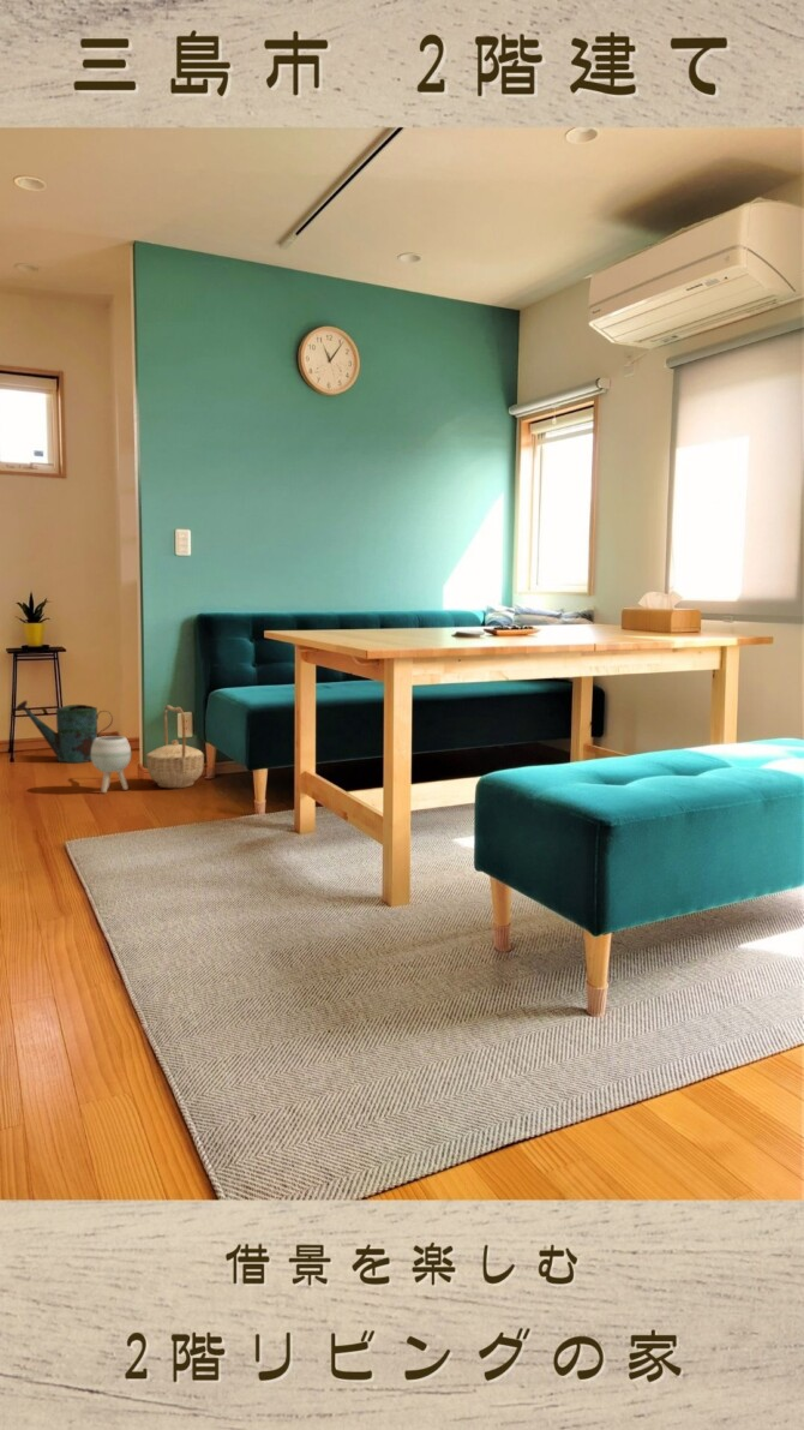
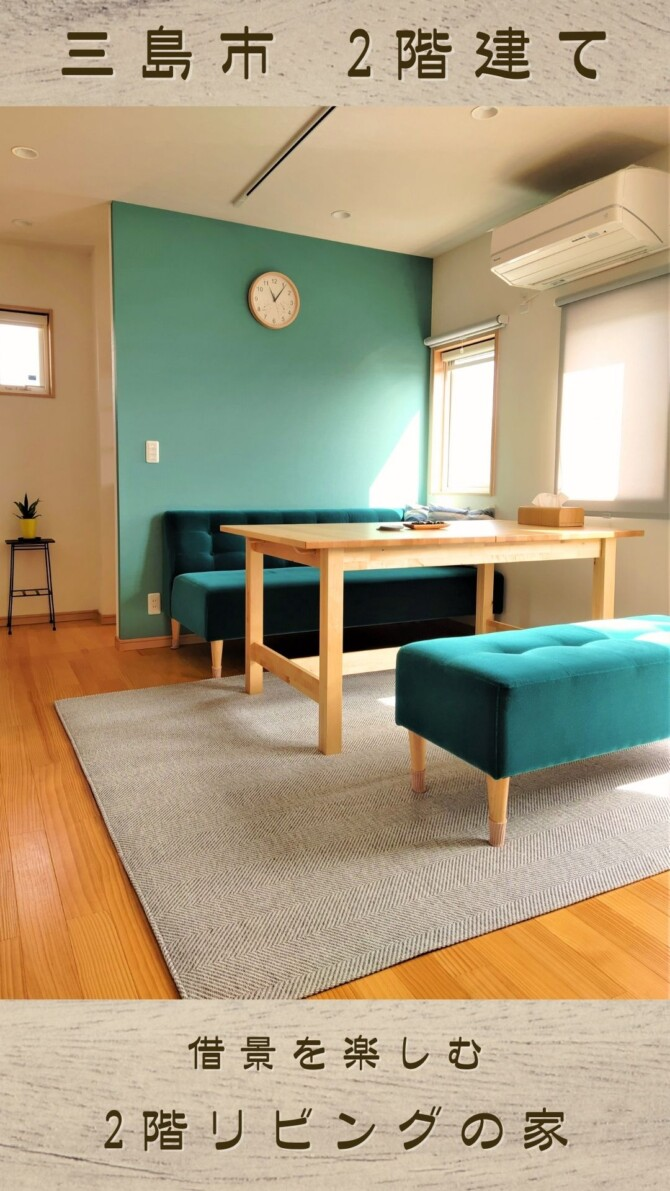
- basket (174, 744)
- planter (110, 764)
- watering can (65, 729)
